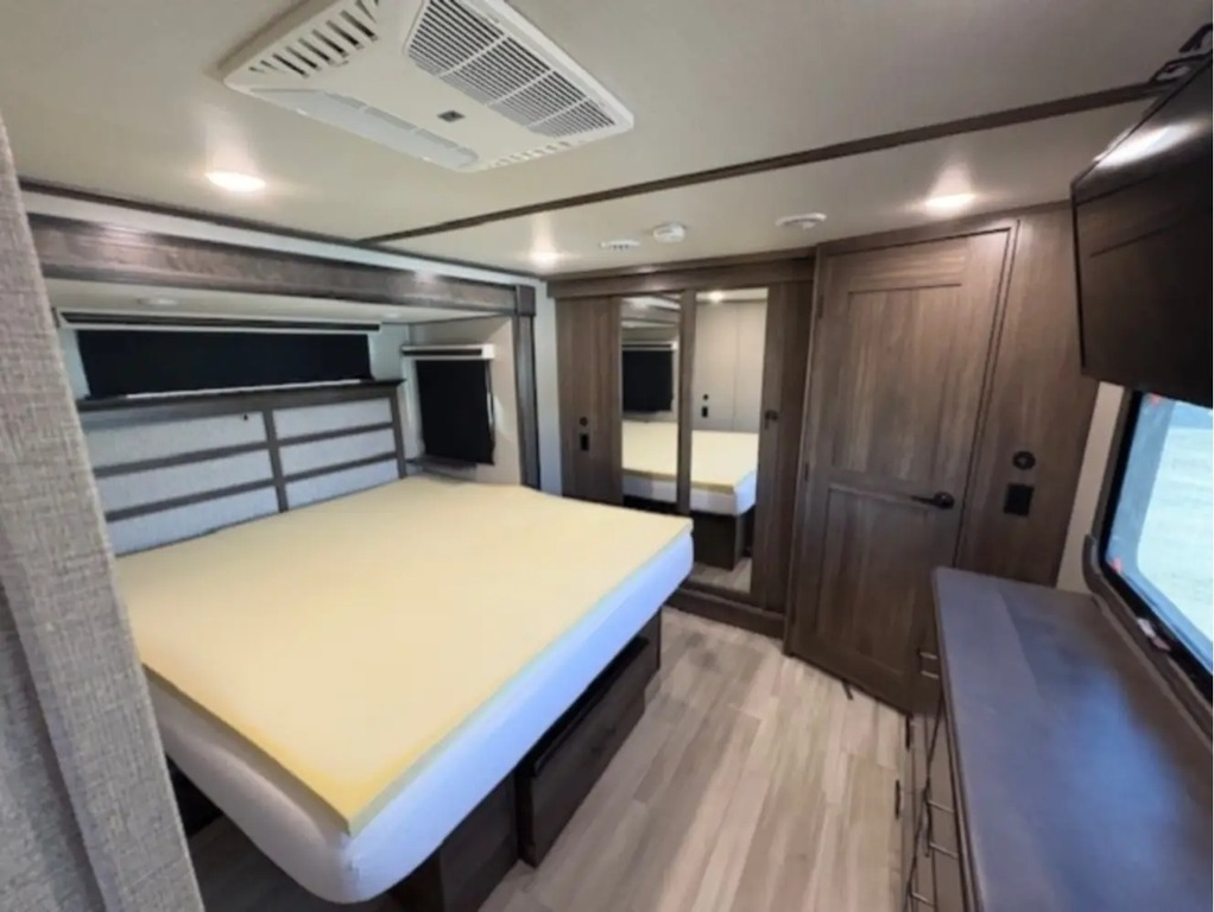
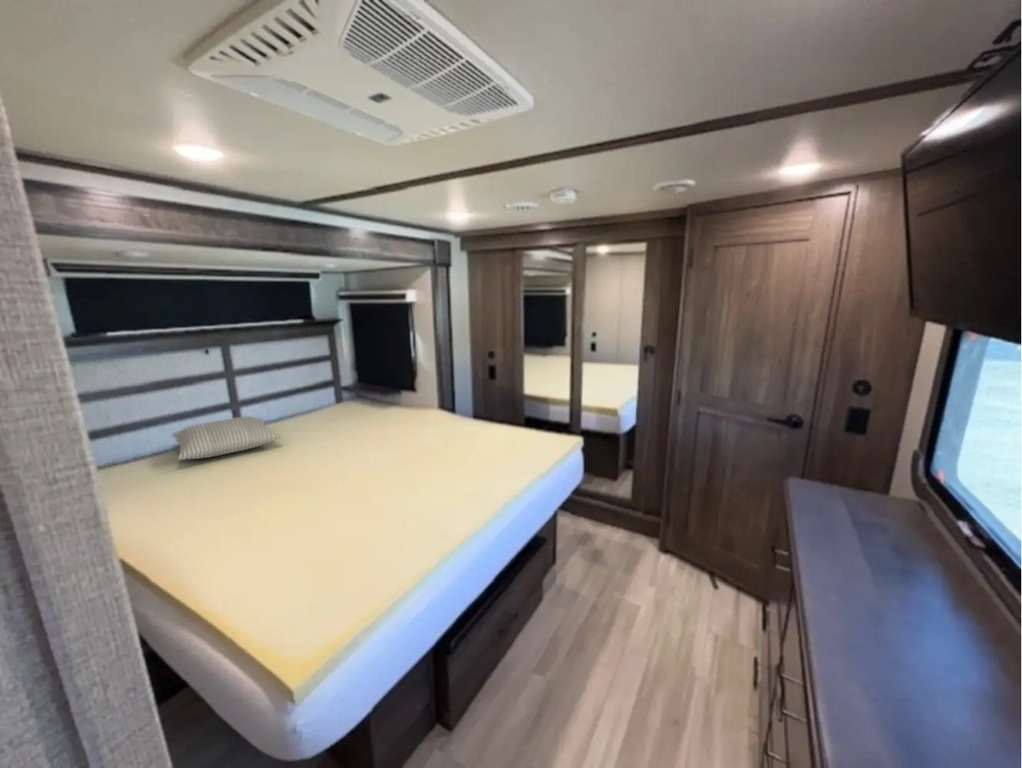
+ pillow (225, 436)
